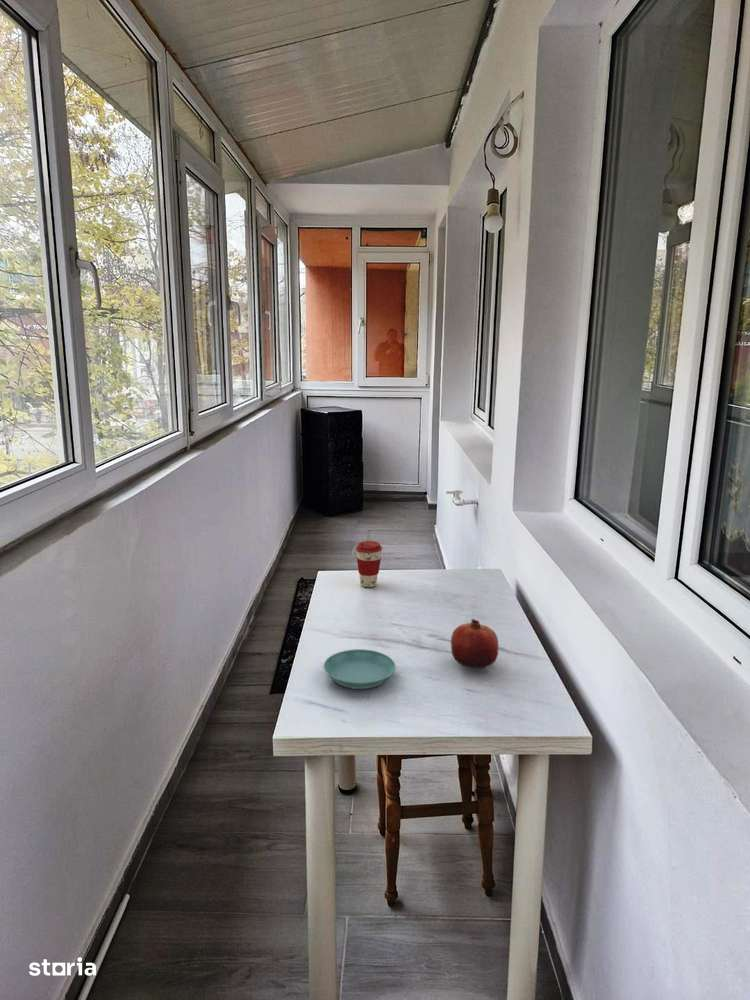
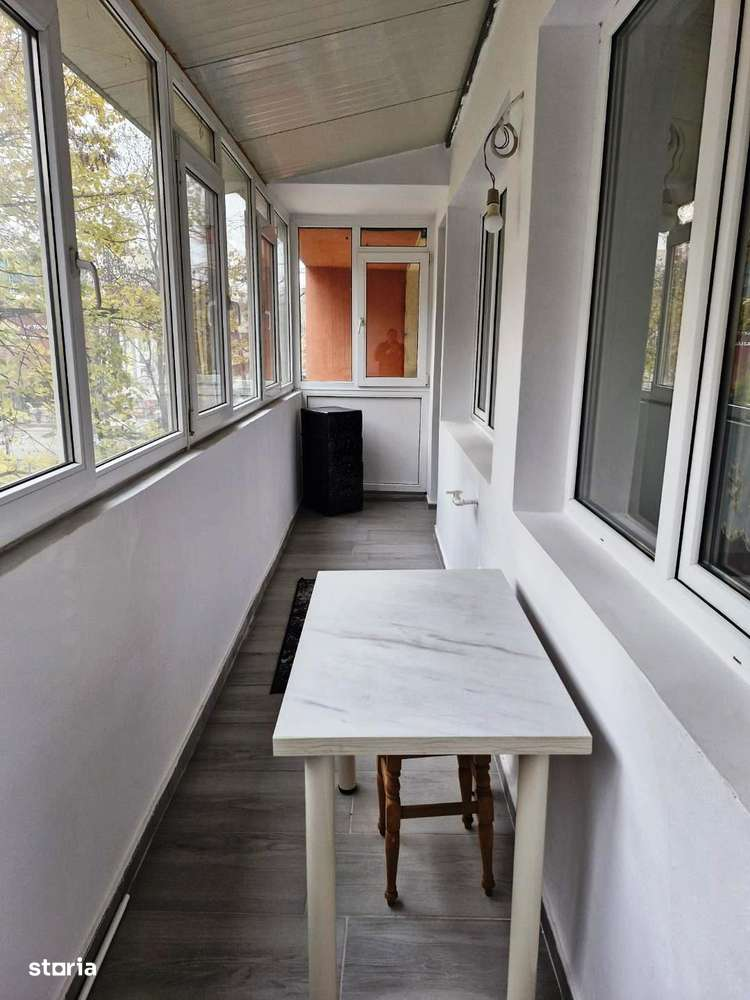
- coffee cup (368, 564)
- saucer (359, 670)
- fruit (474, 643)
